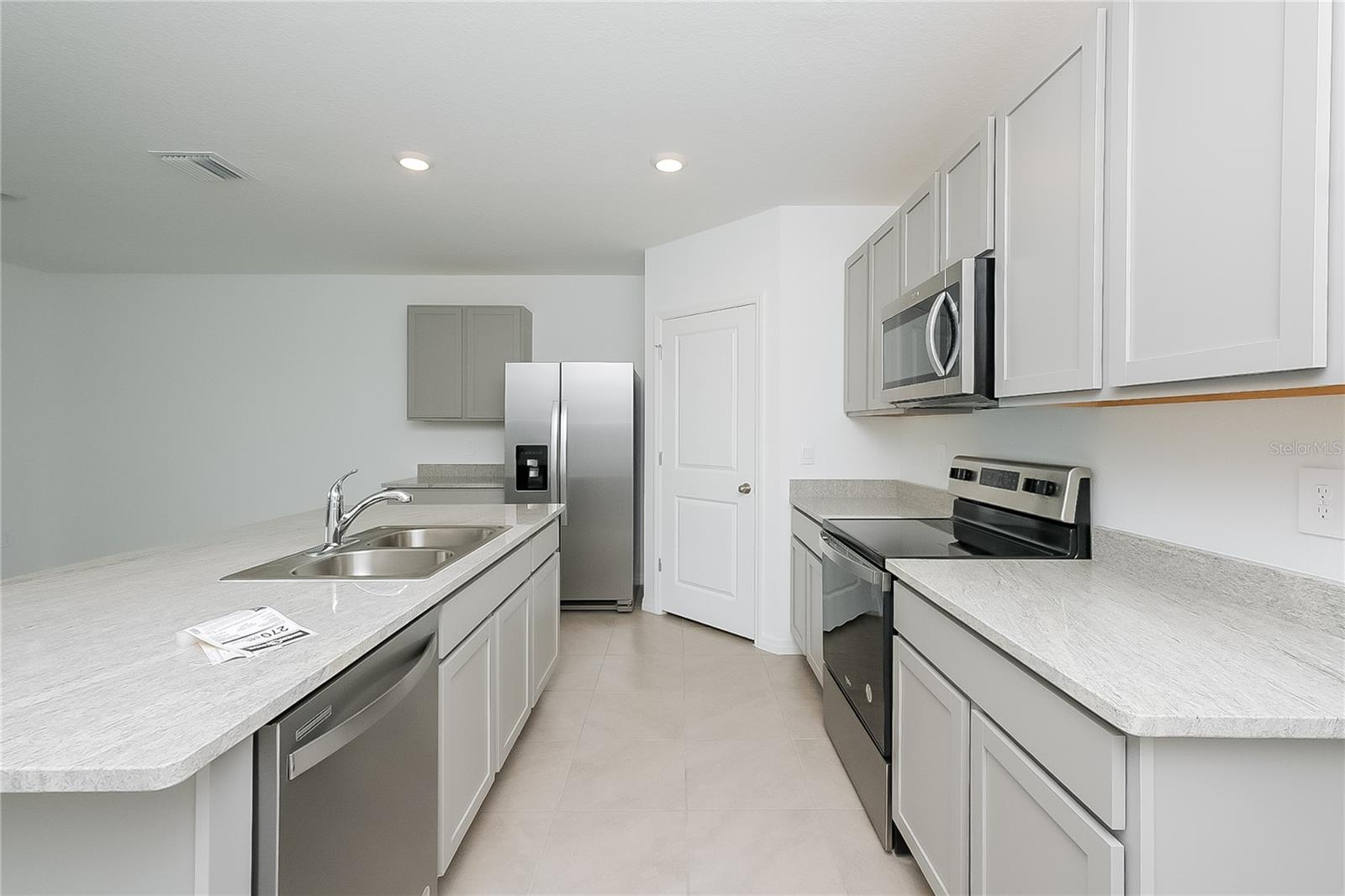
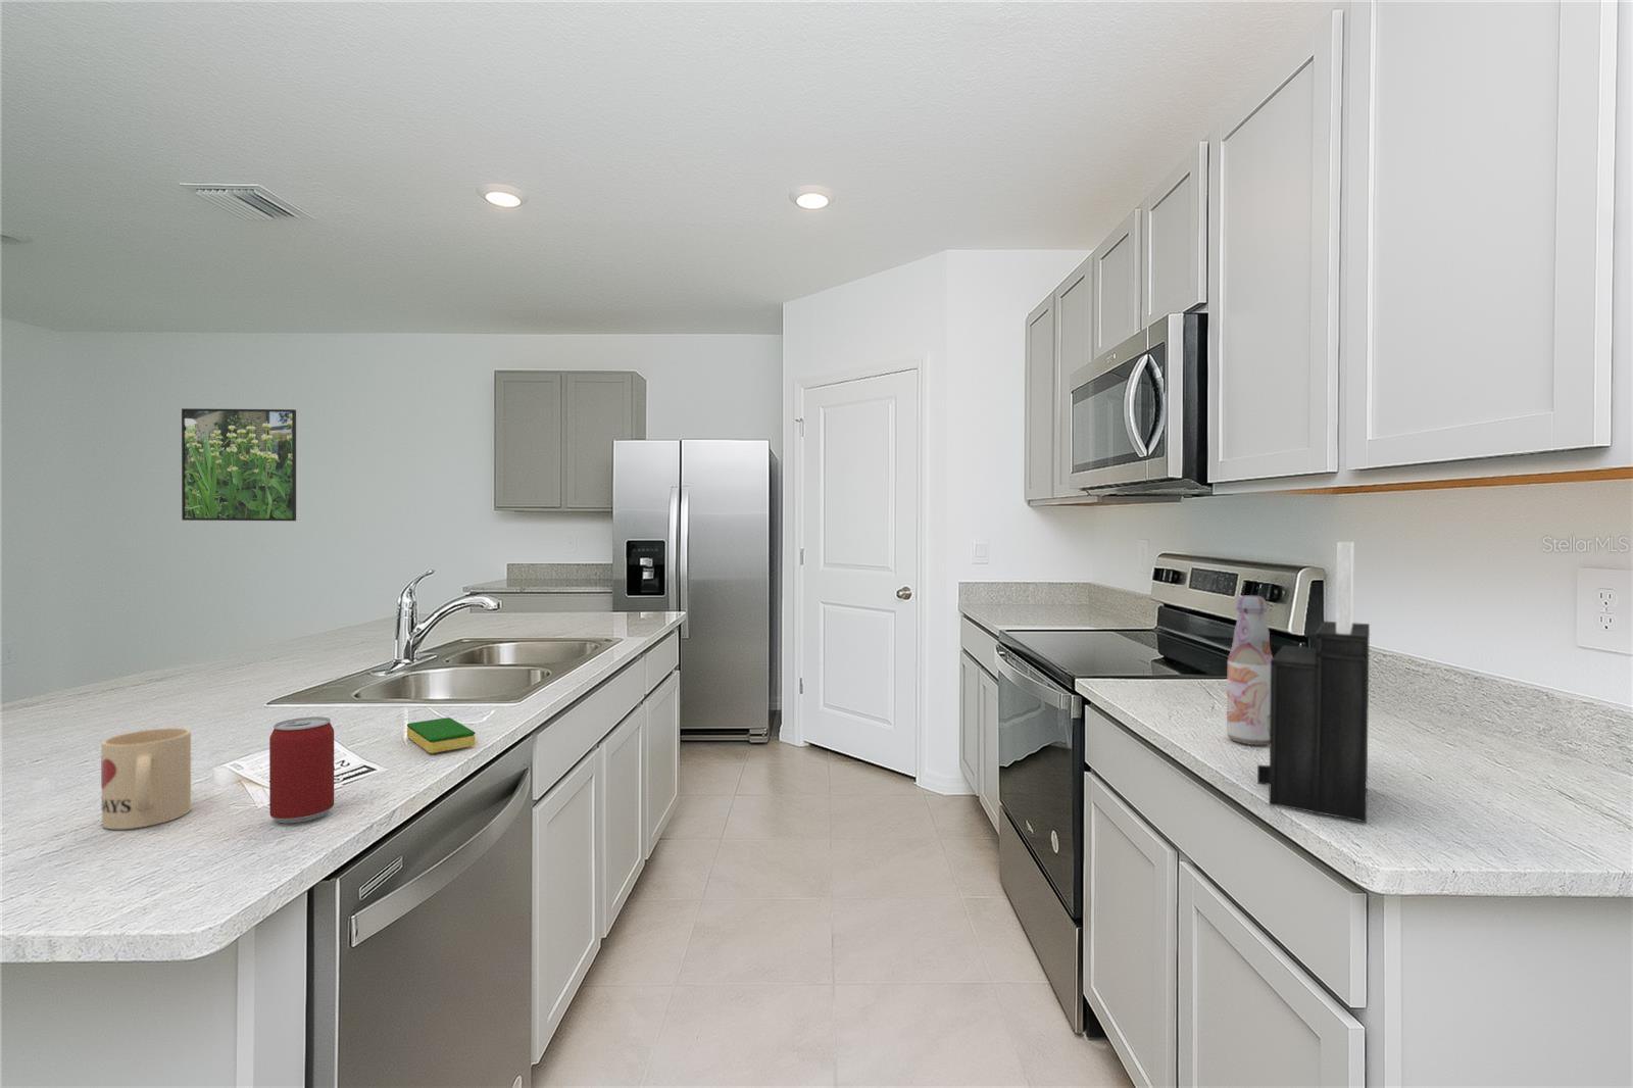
+ mug (146, 780)
+ bottle (1251, 668)
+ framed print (239, 464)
+ dish sponge (440, 733)
+ knife block (1311, 668)
+ beer can (302, 769)
